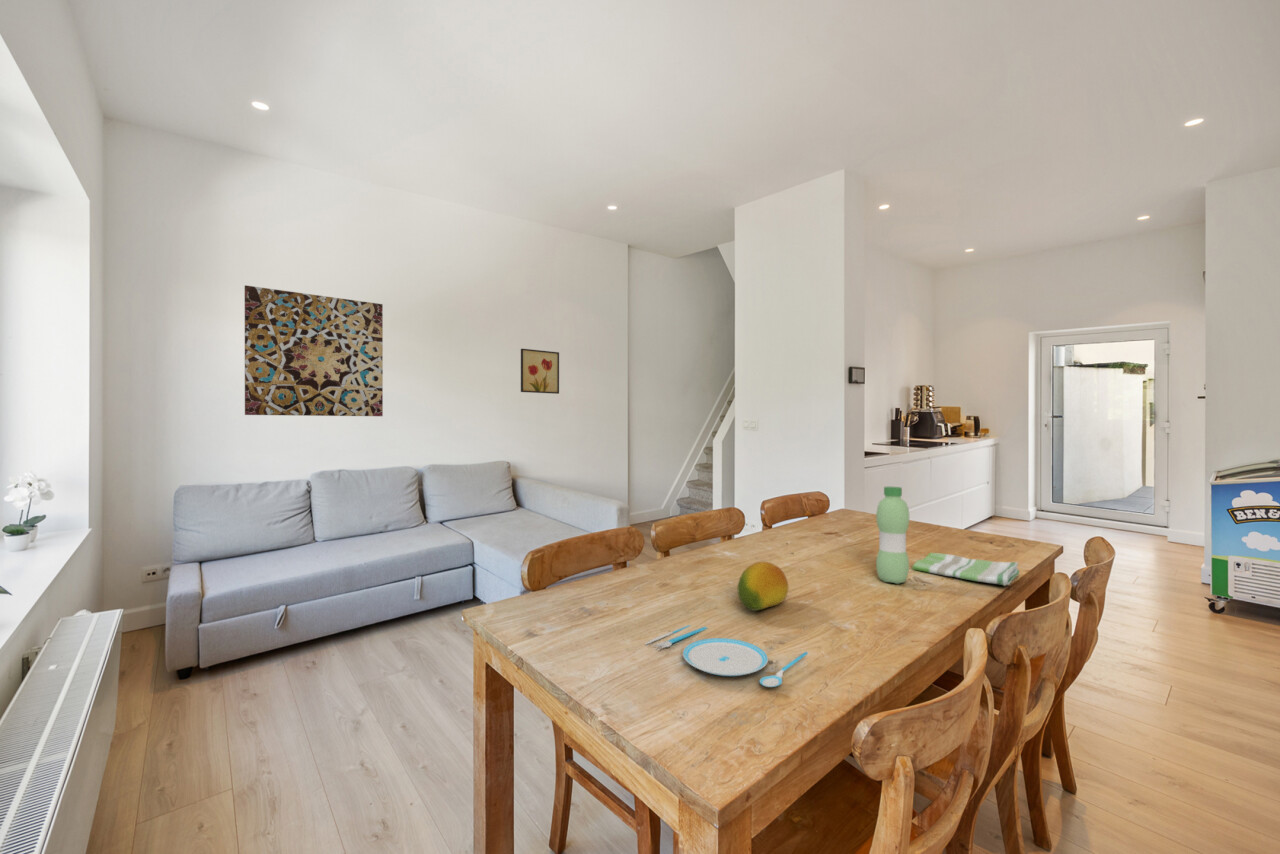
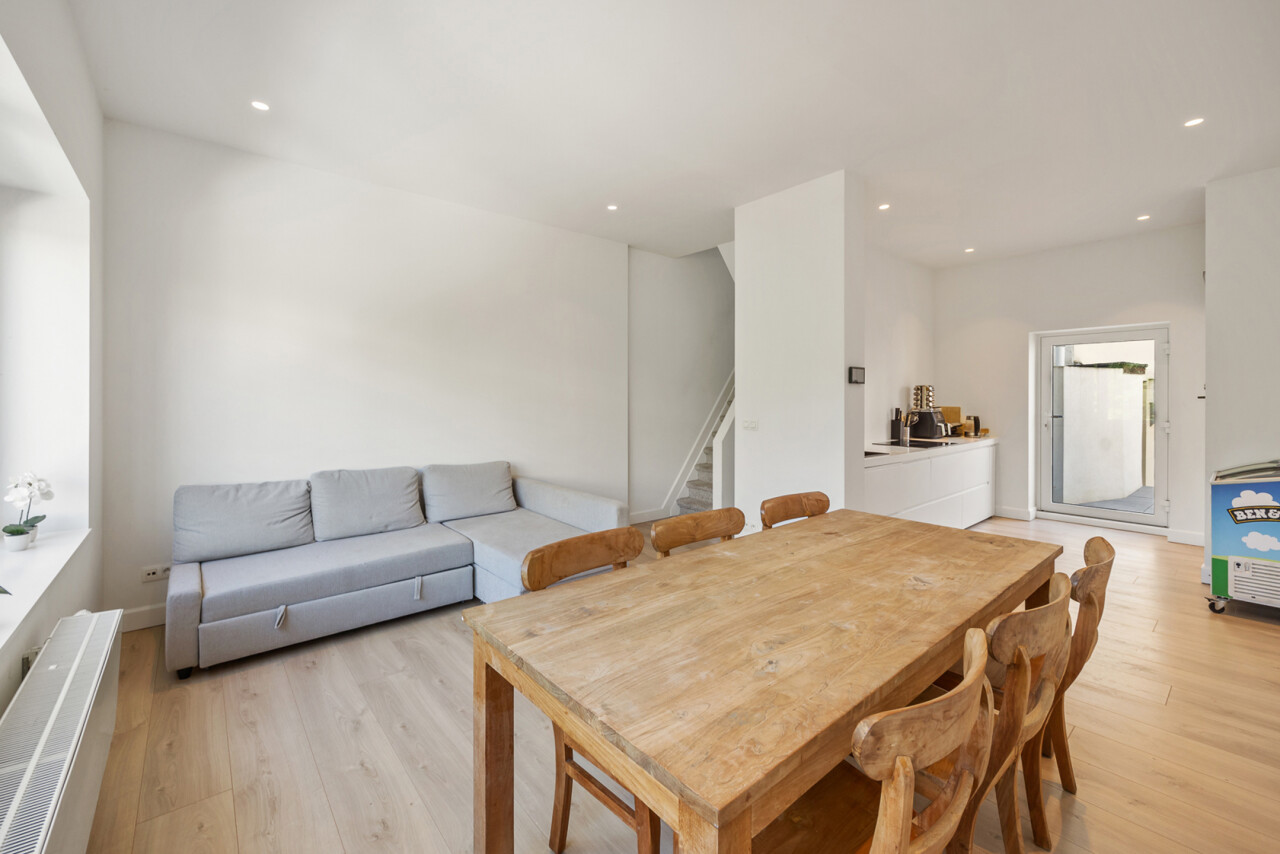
- fruit (760, 585)
- wall art (318, 355)
- plate (722, 651)
- water bottle (892, 534)
- wall art (539, 371)
- dish towel (965, 566)
